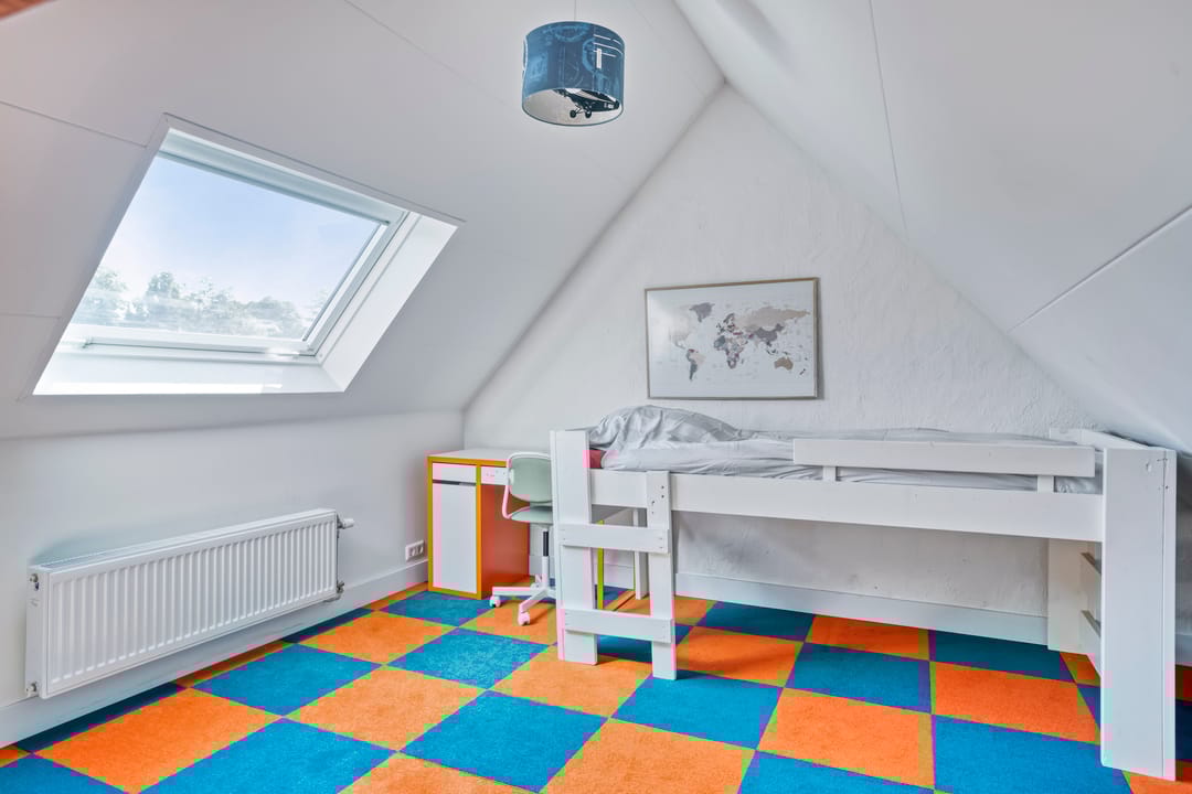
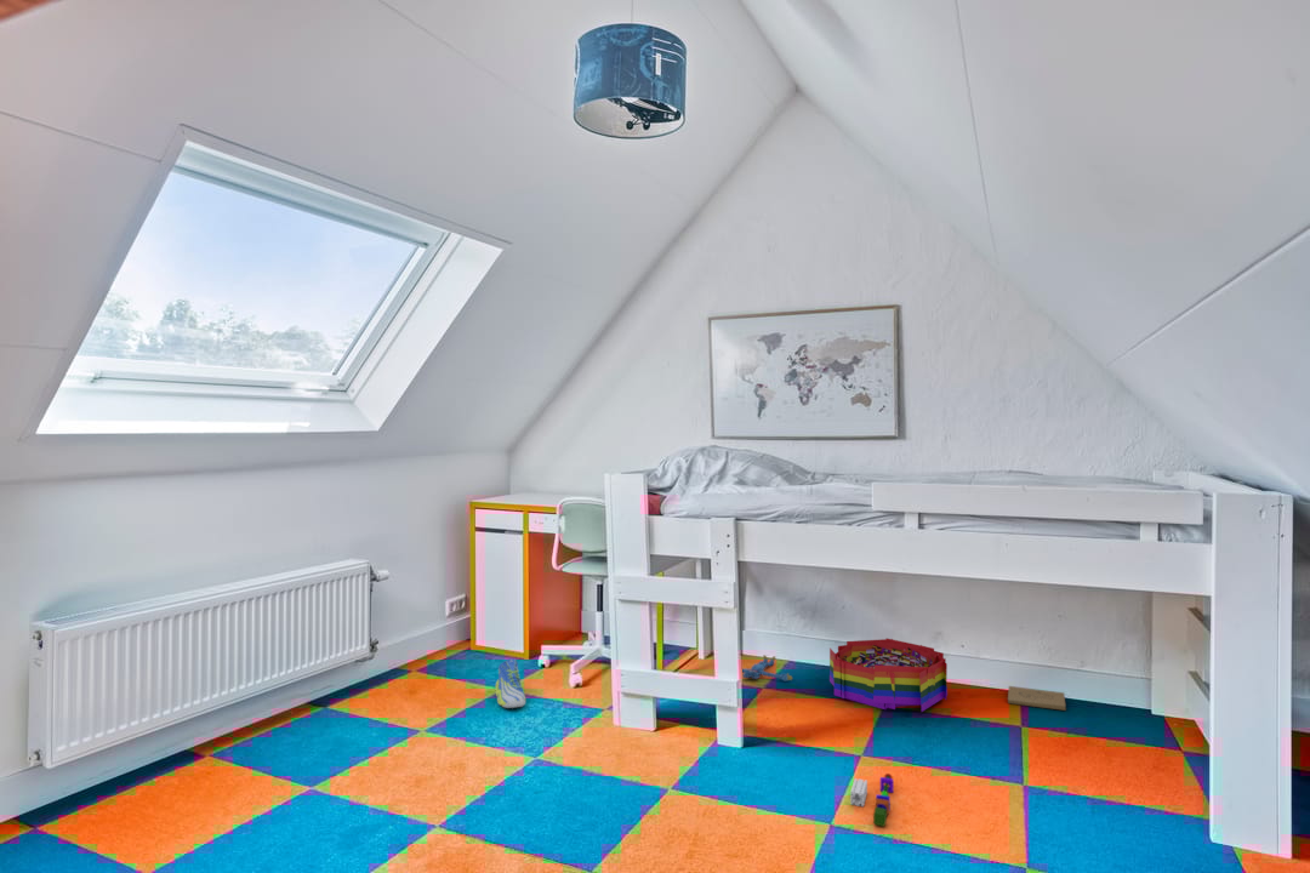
+ storage bin (885, 671)
+ box (1036, 697)
+ stacking toy (866, 793)
+ plush toy (759, 667)
+ sneaker (508, 680)
